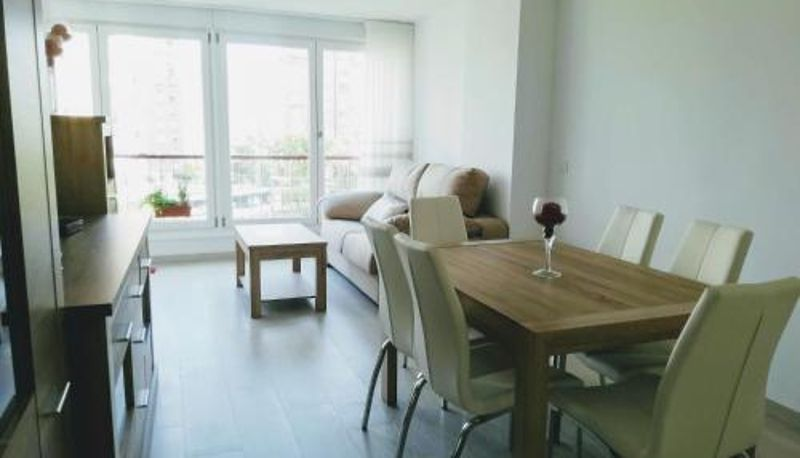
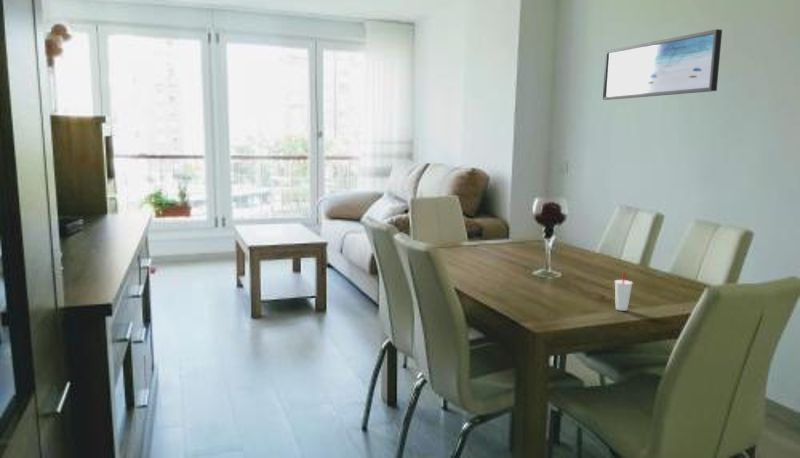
+ wall art (655, 68)
+ cup (622, 290)
